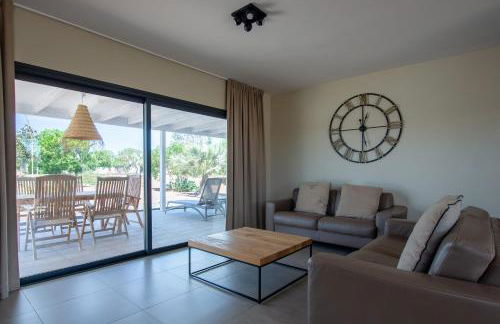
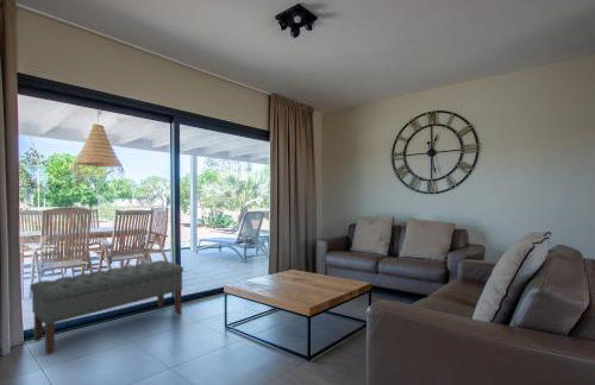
+ bench (114, 298)
